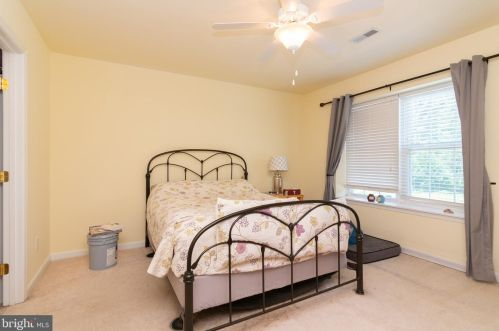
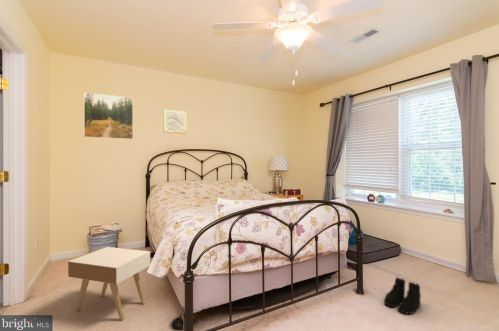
+ wall art (175, 121)
+ nightstand (111, 281)
+ boots (402, 293)
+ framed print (109, 116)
